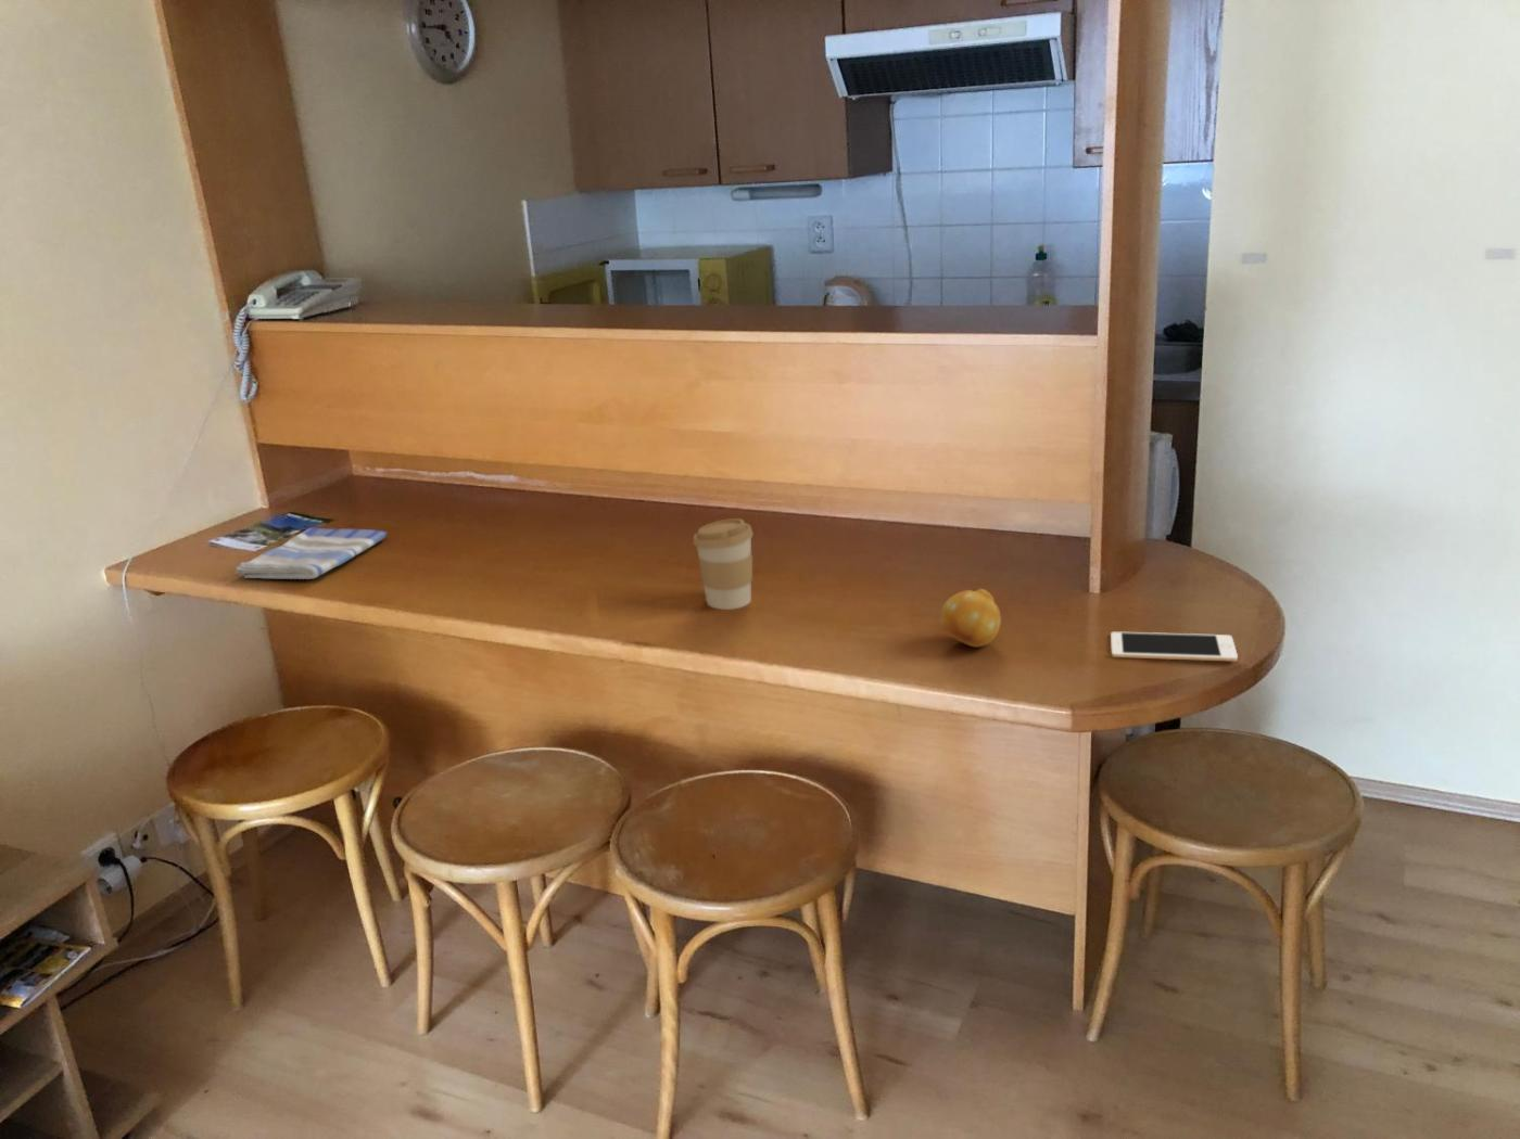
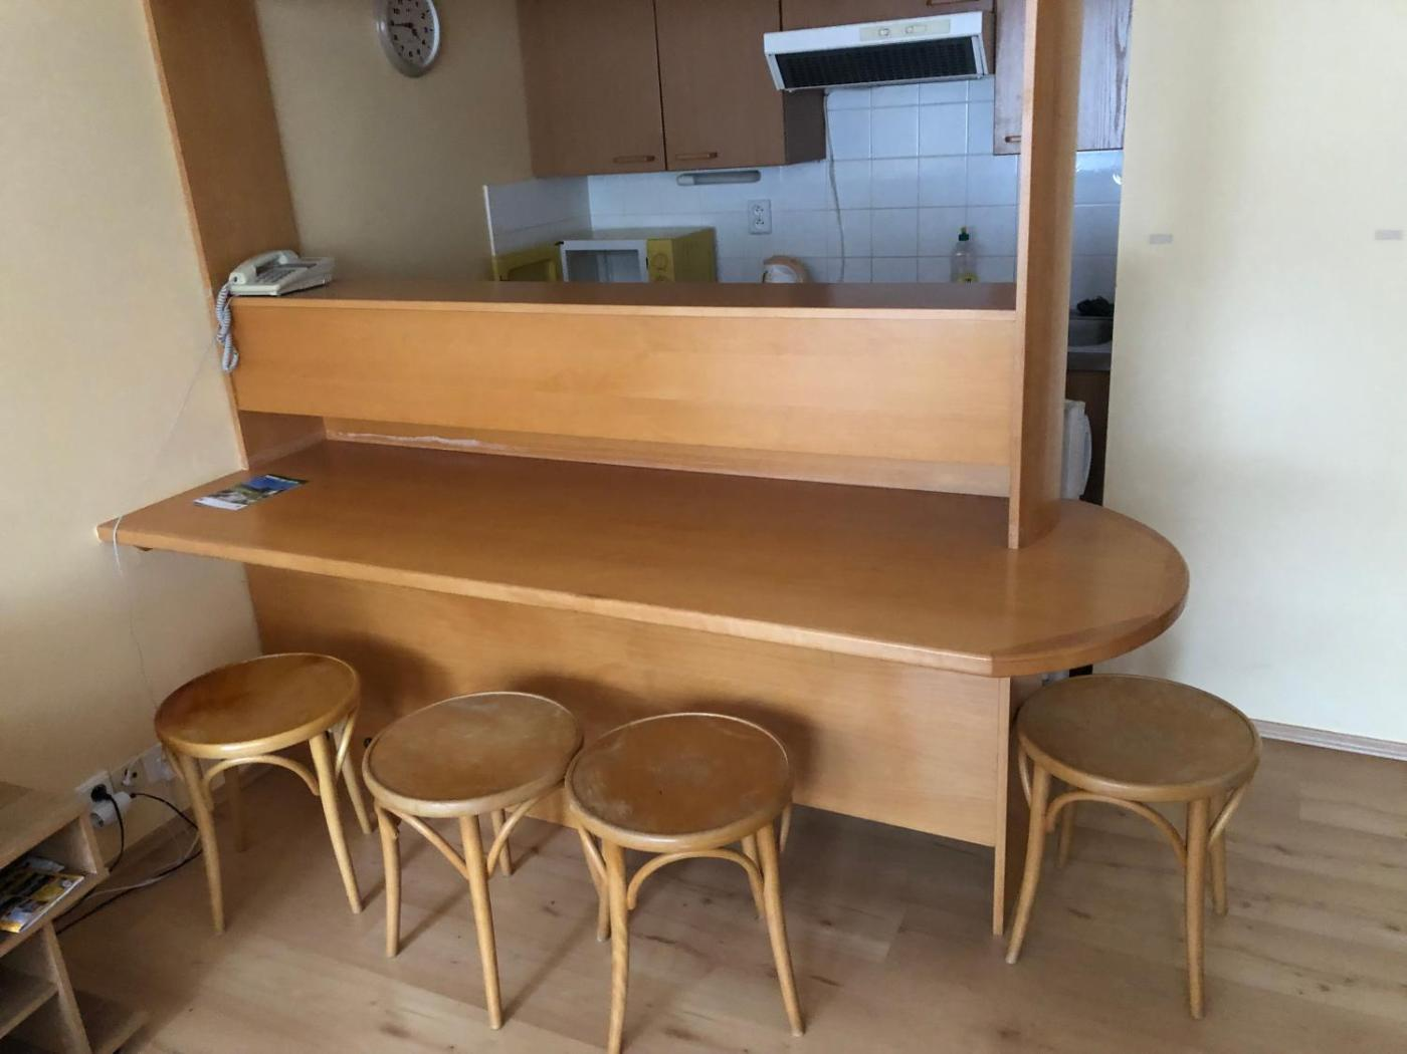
- dish towel (312, 552)
- fruit (971, 620)
- coffee cup (725, 564)
- cell phone (1172, 645)
